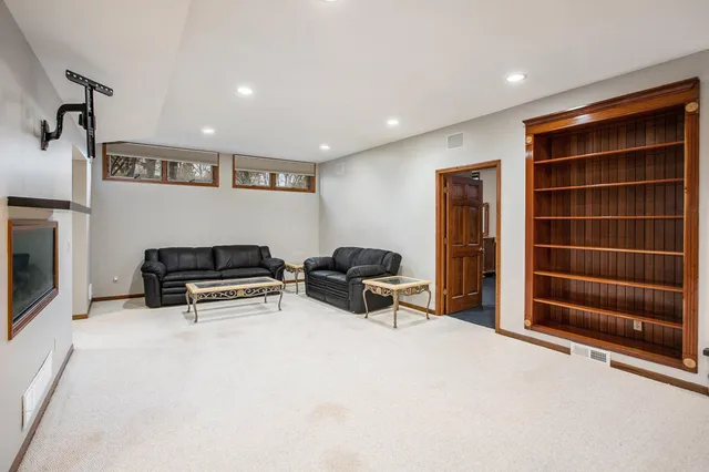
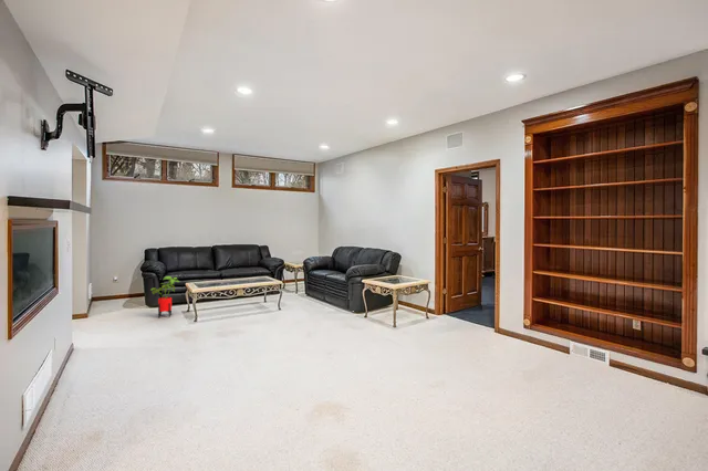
+ house plant (165, 296)
